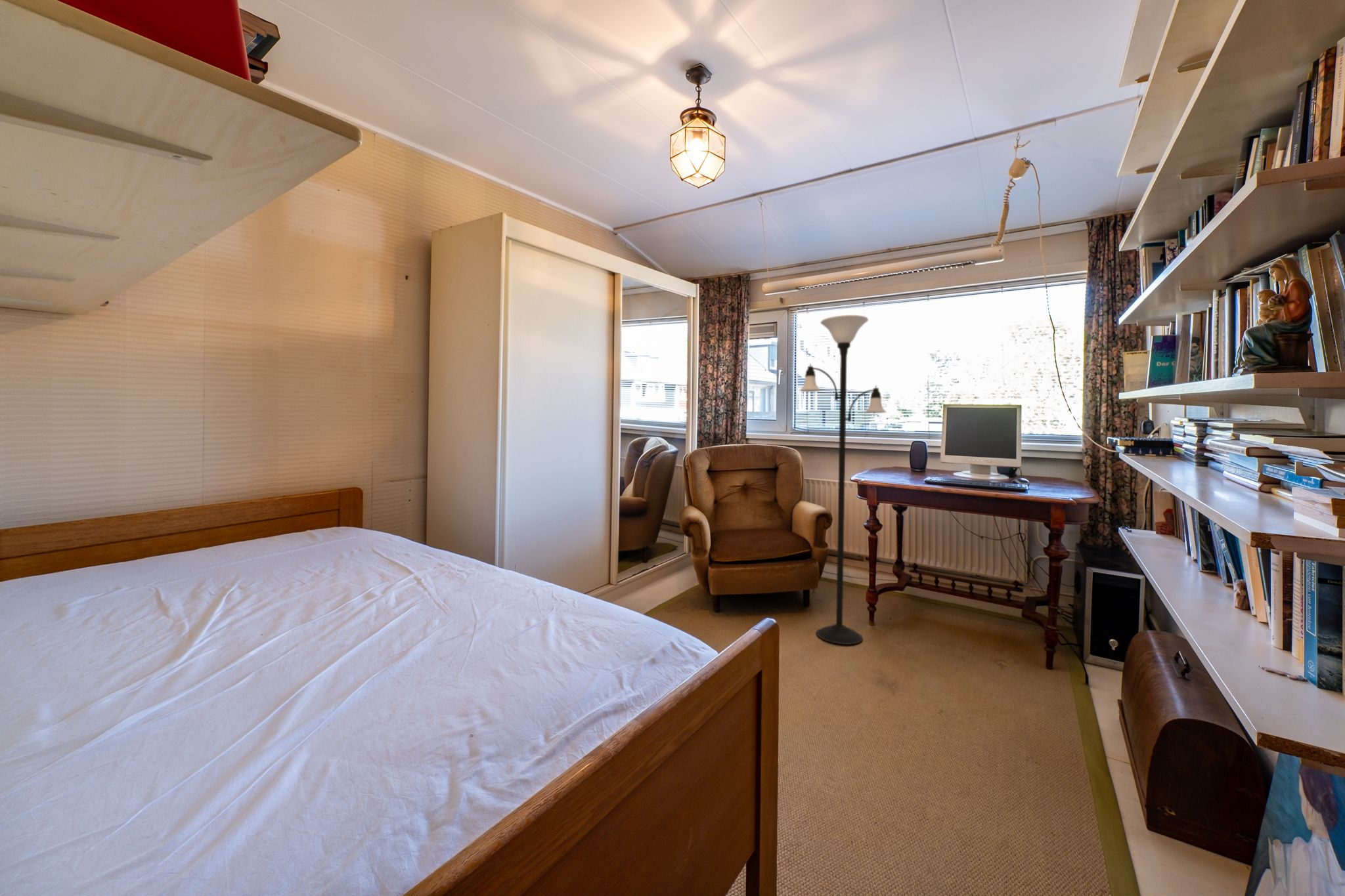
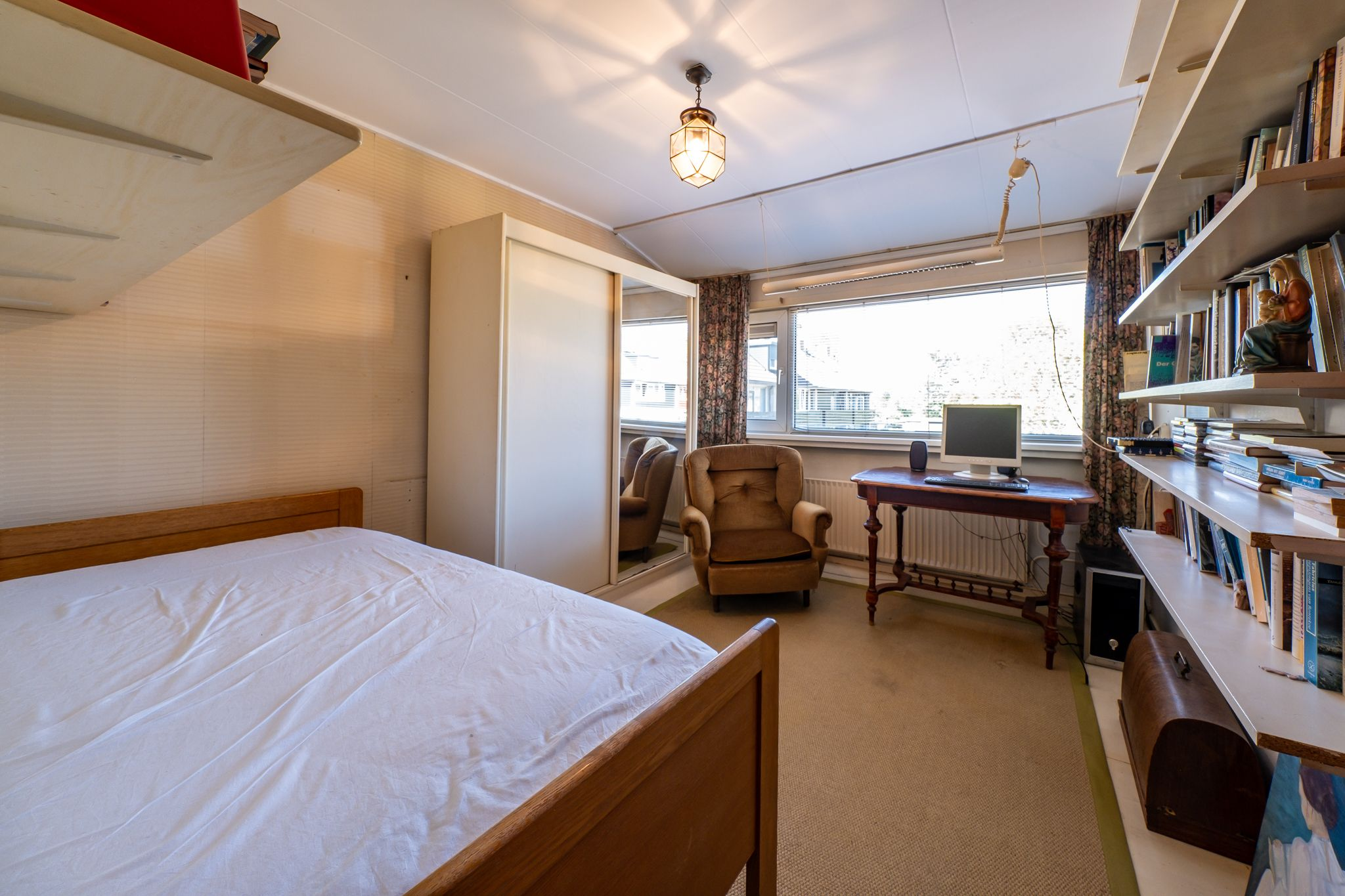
- floor lamp (841, 479)
